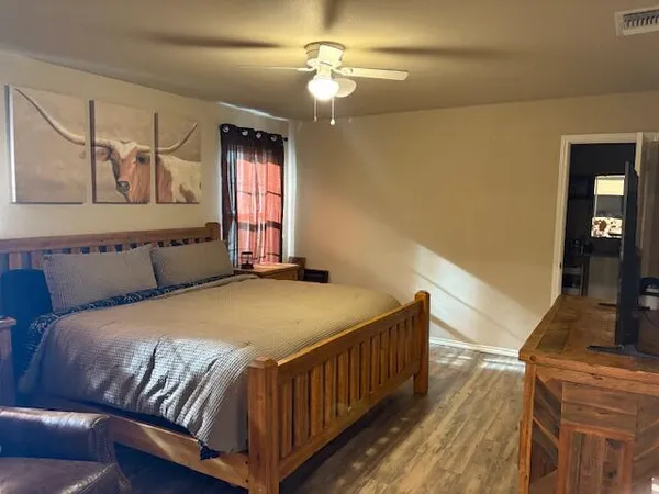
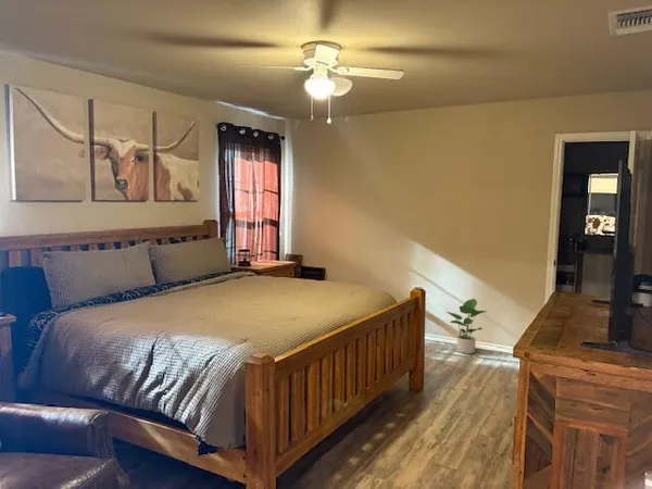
+ potted plant (463, 325)
